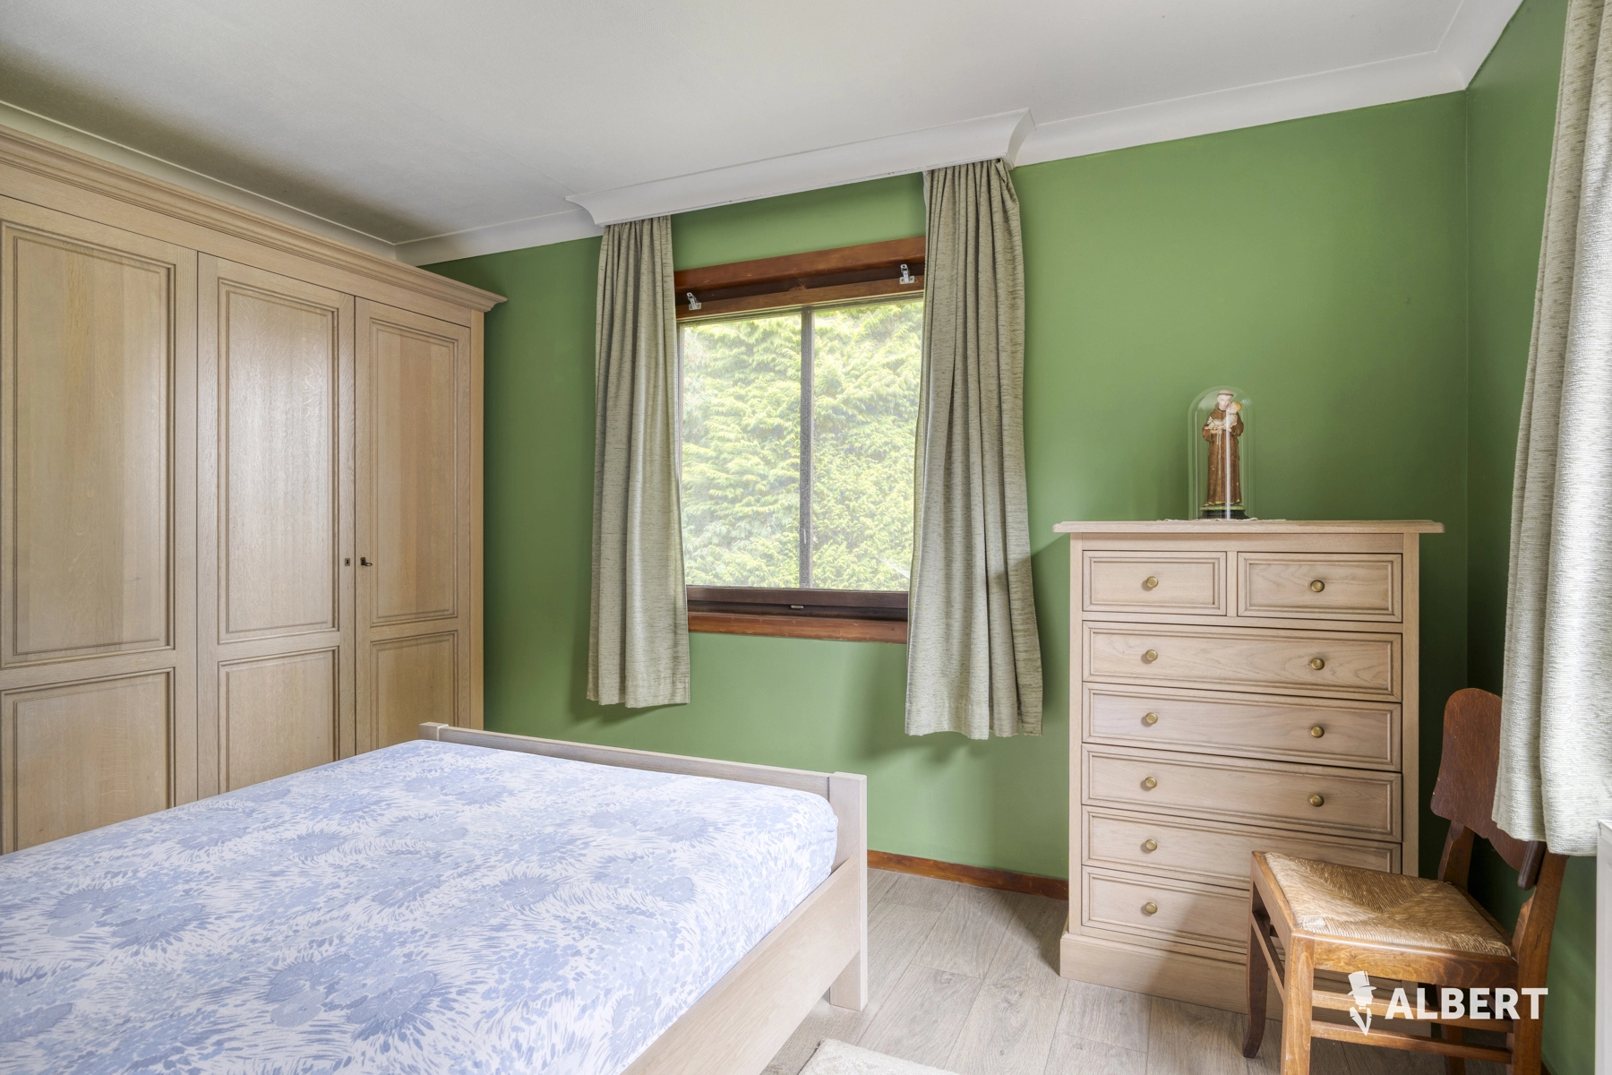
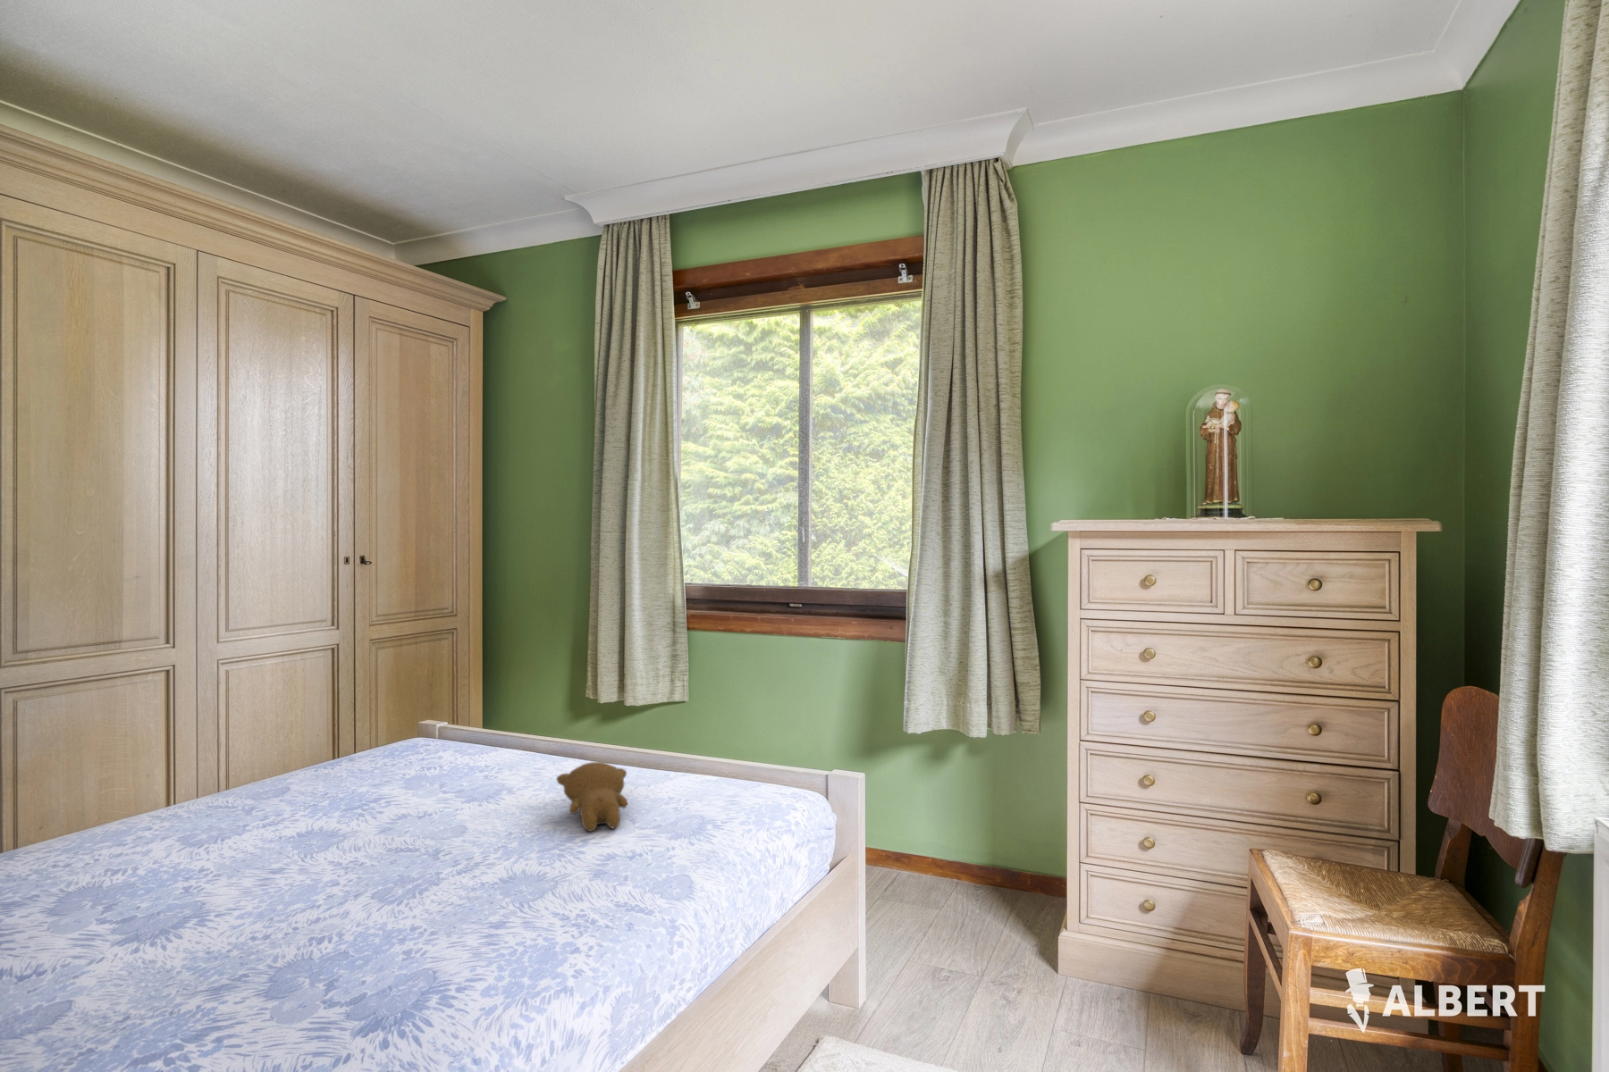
+ teddy bear (596, 792)
